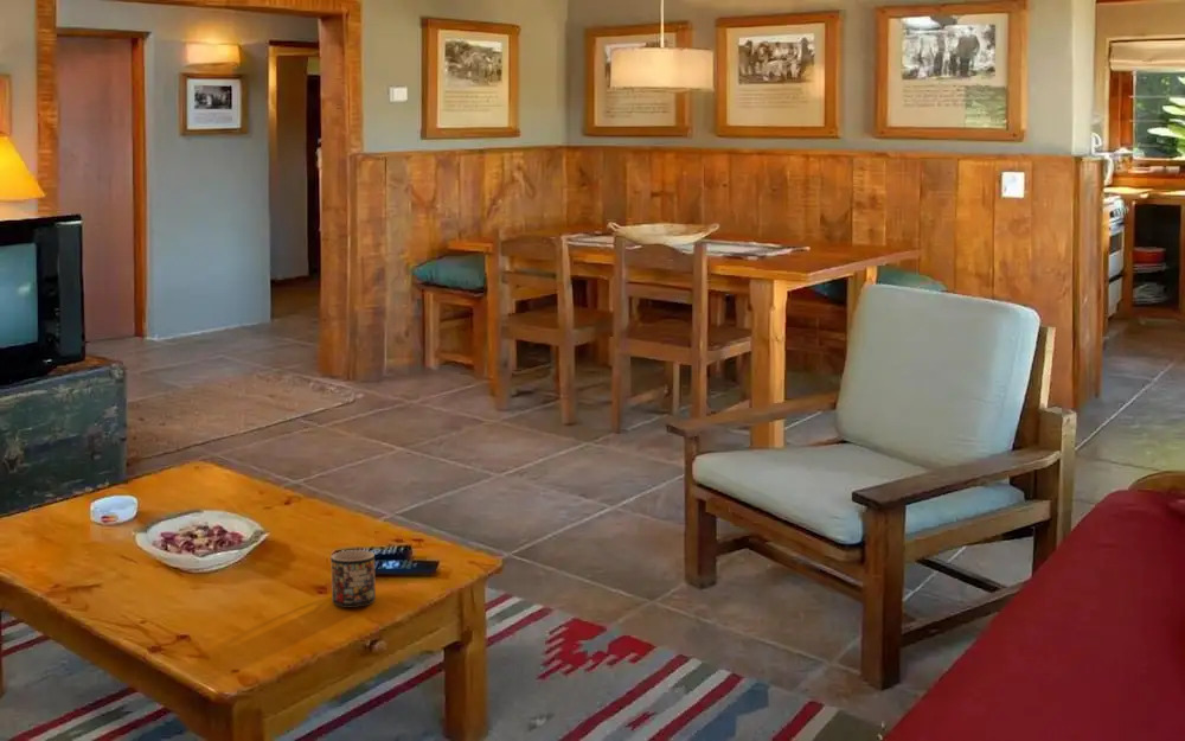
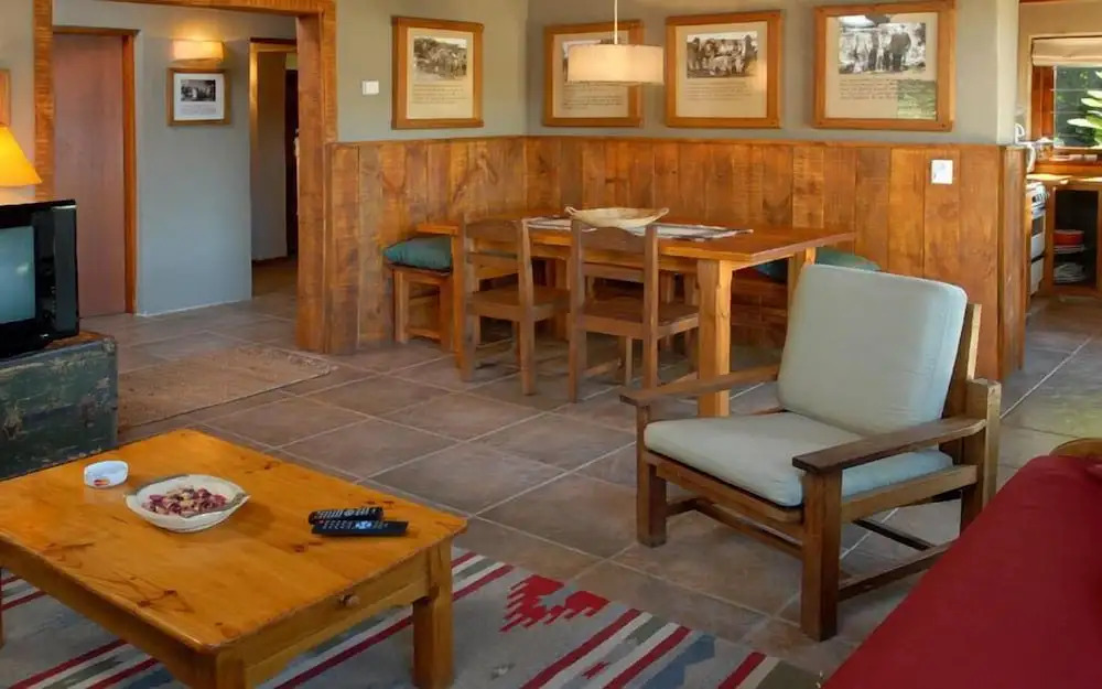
- mug (350, 575)
